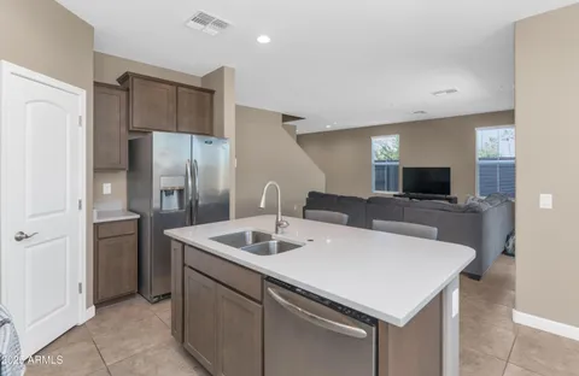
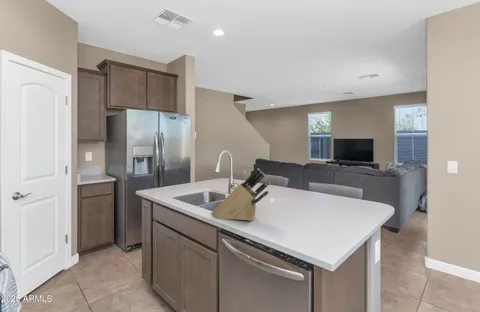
+ knife block (240, 193)
